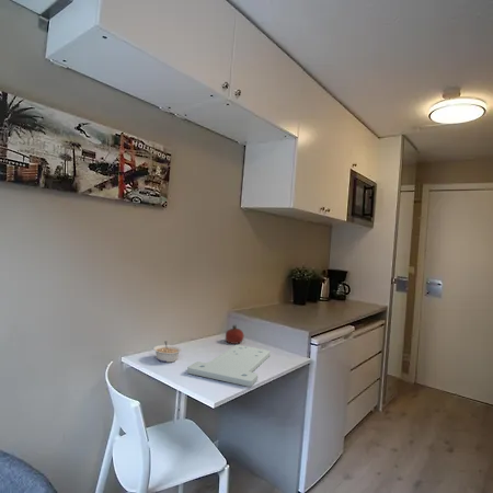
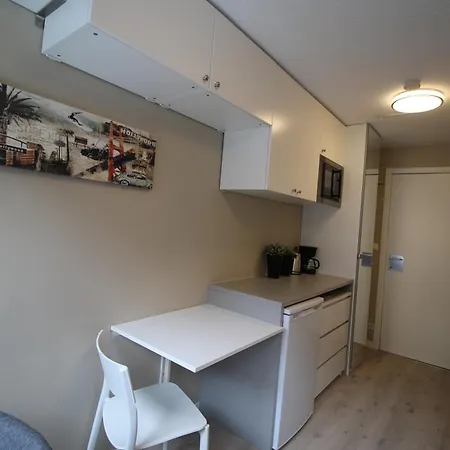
- fruit (234, 333)
- legume (165, 352)
- cutting board (237, 362)
